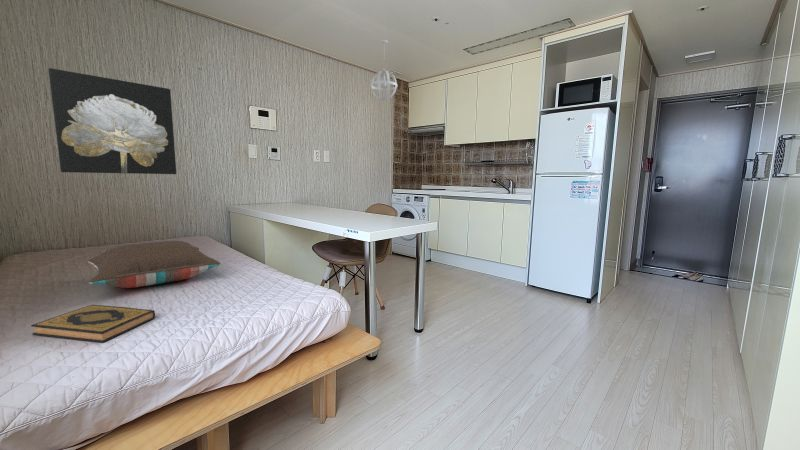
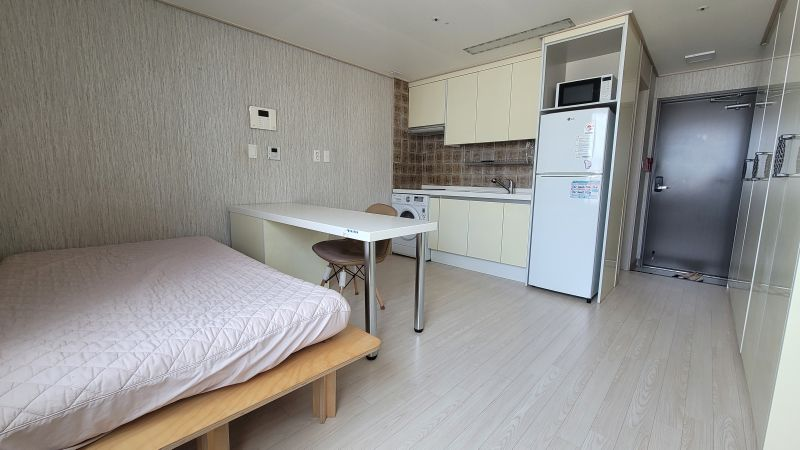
- pendant light (384, 70)
- pillow (154, 262)
- wall art (119, 127)
- hardback book (97, 321)
